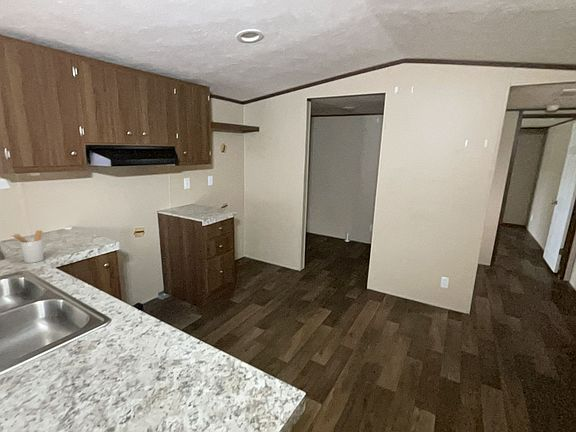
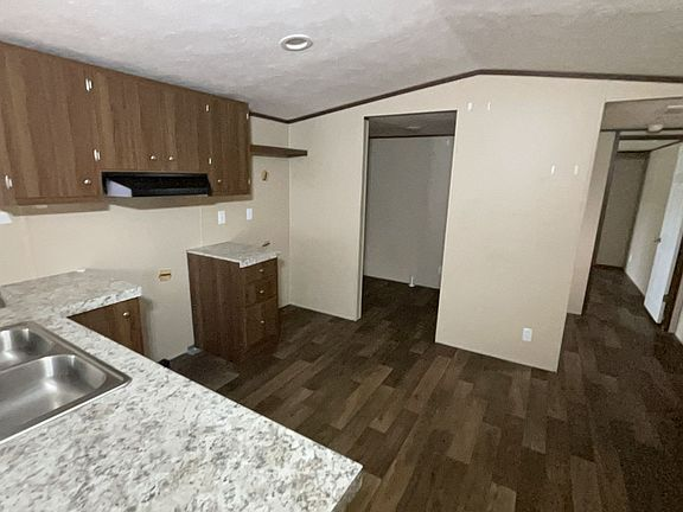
- utensil holder (28, 246)
